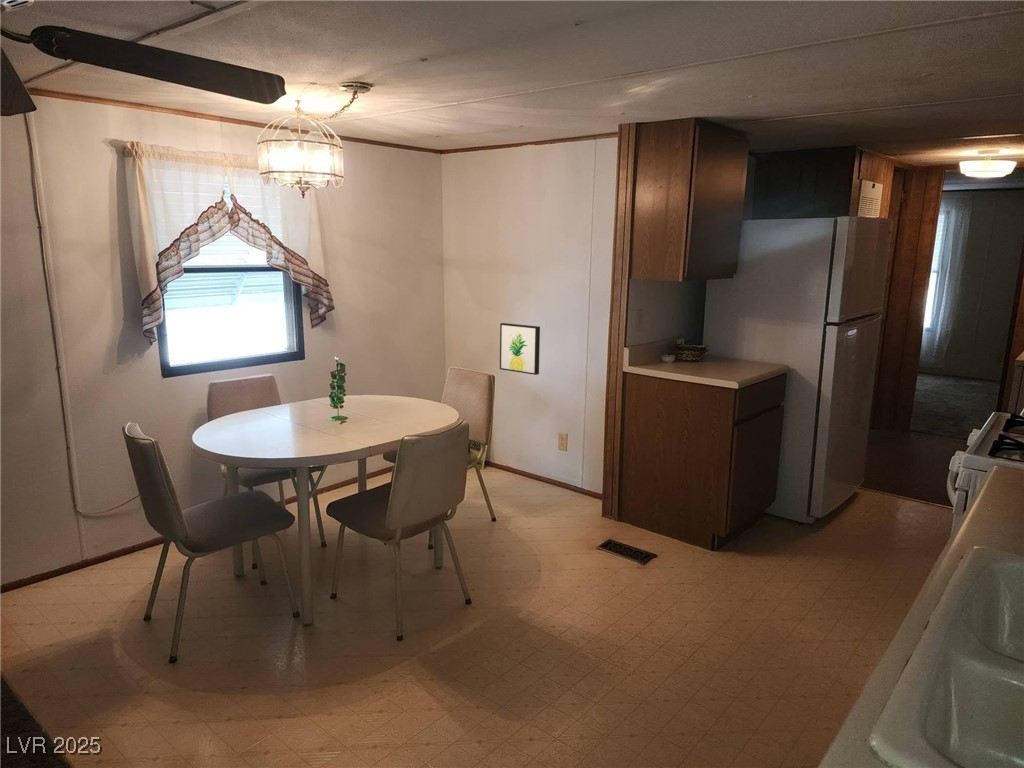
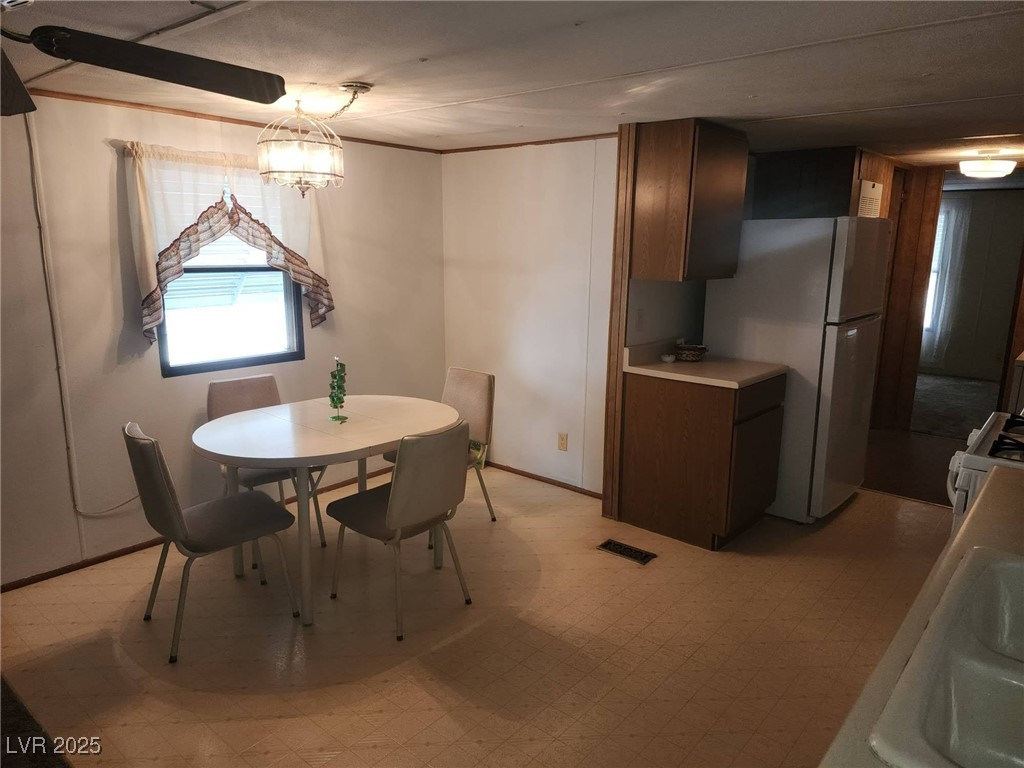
- wall art (519, 348)
